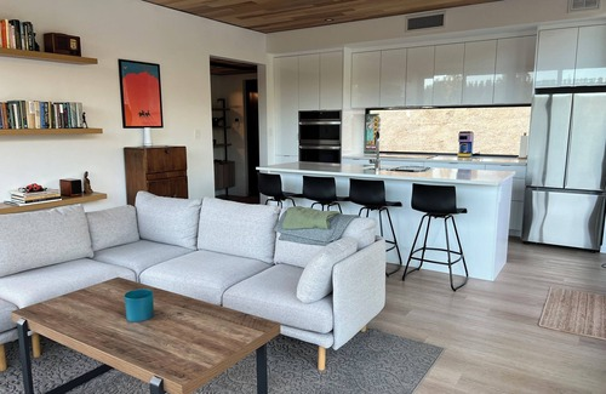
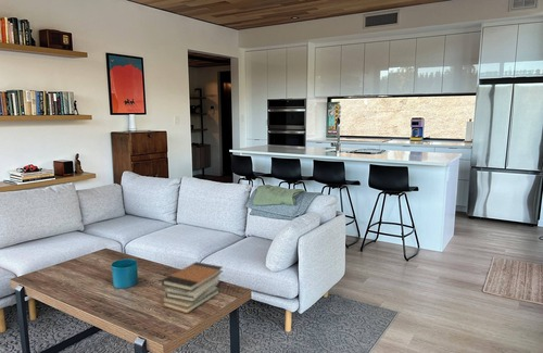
+ book stack (193, 286)
